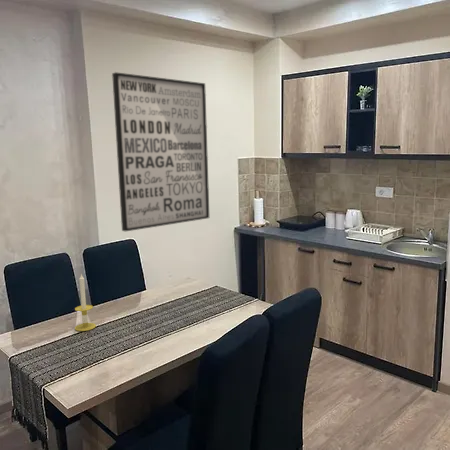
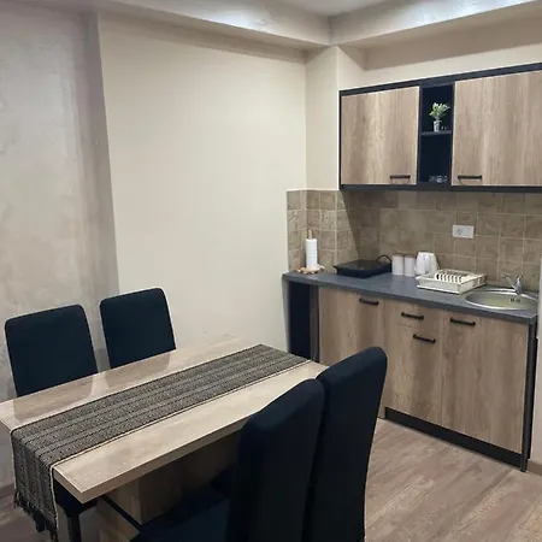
- wall art (165, 153)
- candle (83, 300)
